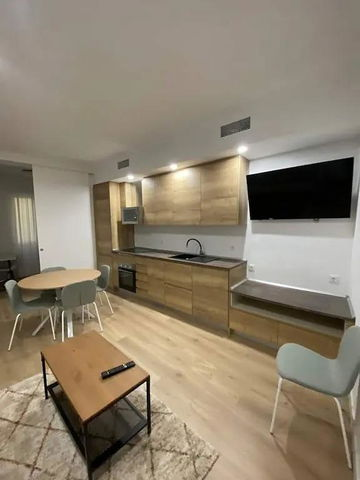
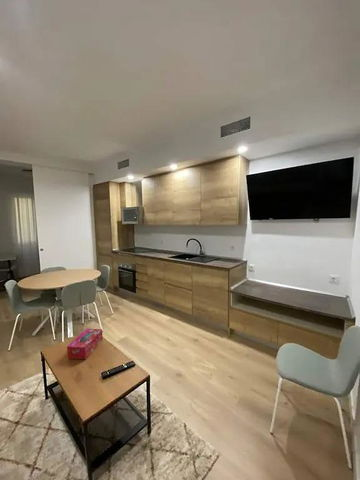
+ tissue box (86, 342)
